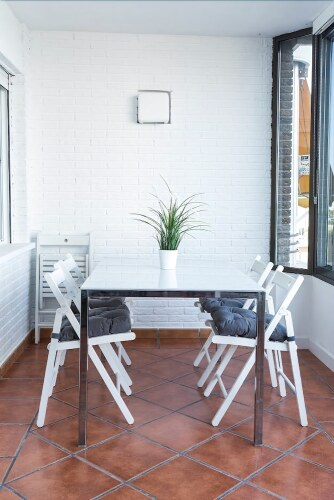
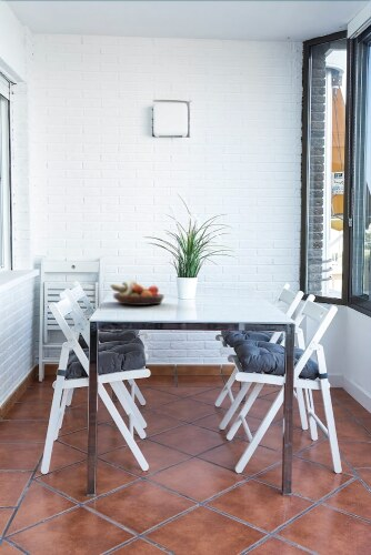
+ fruit bowl (138, 292)
